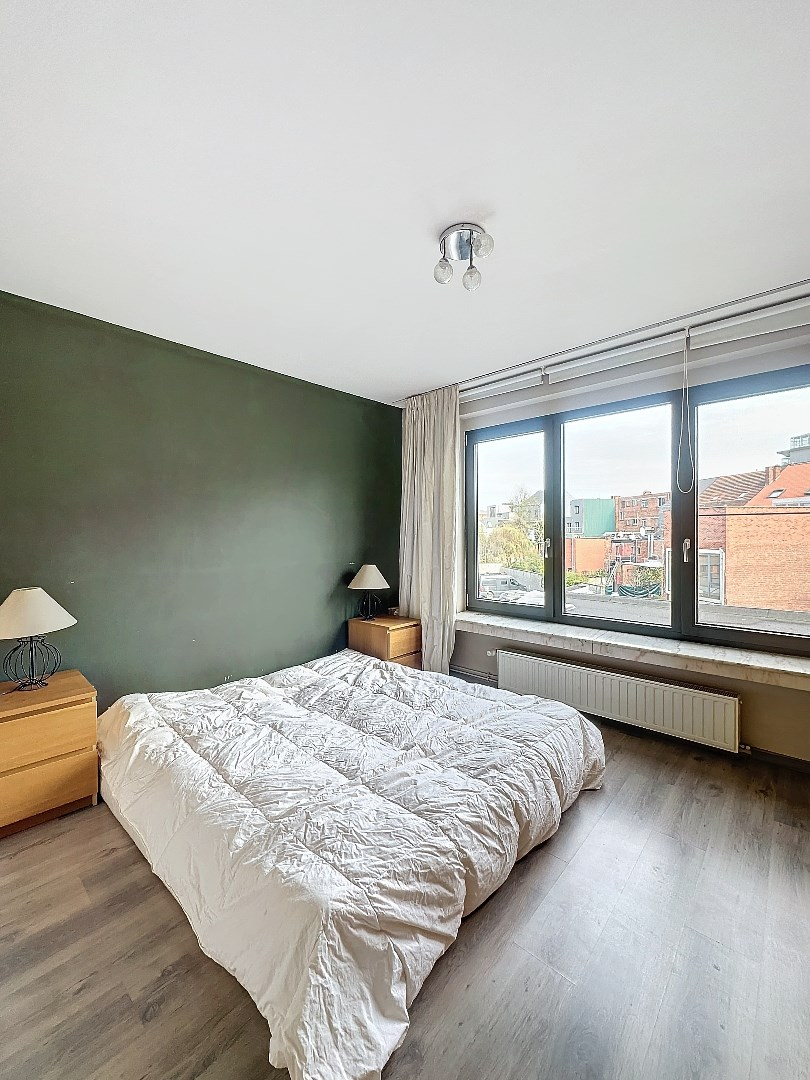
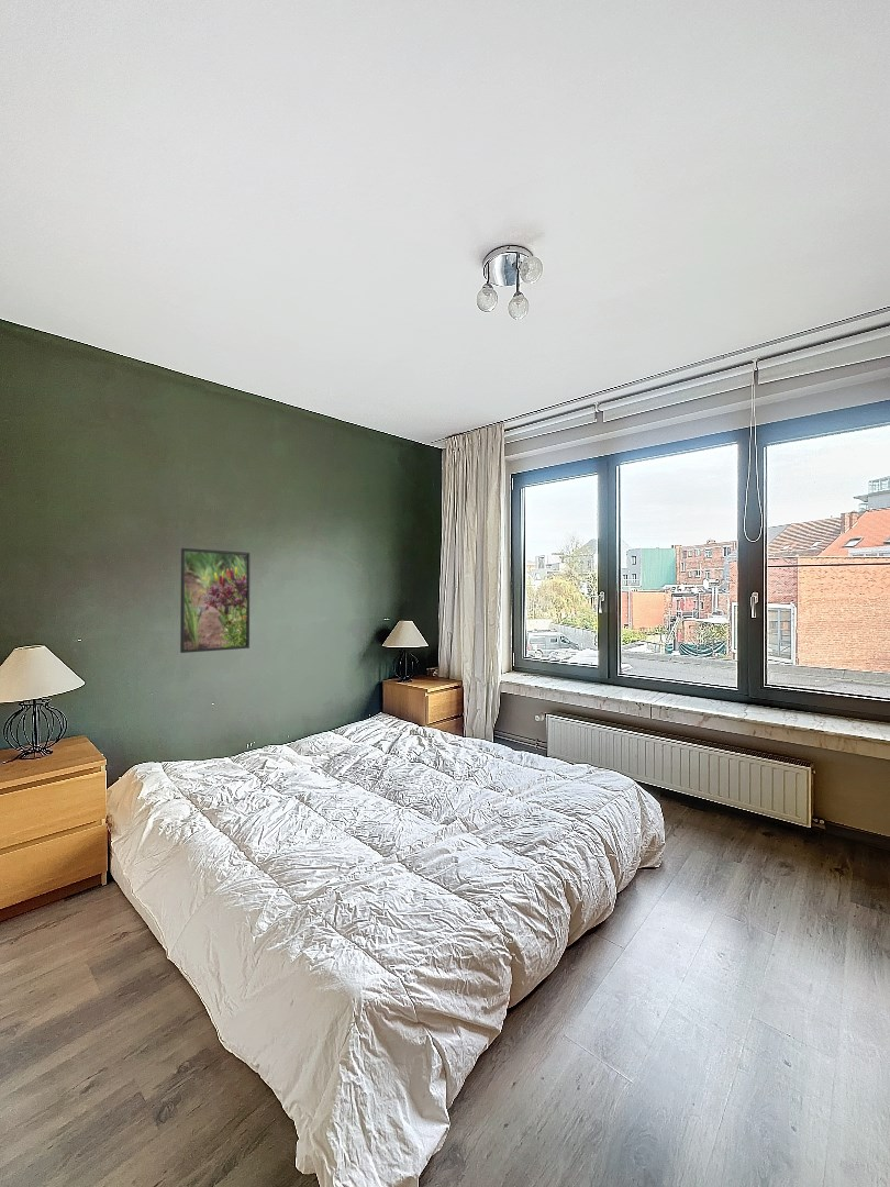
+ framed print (216, 600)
